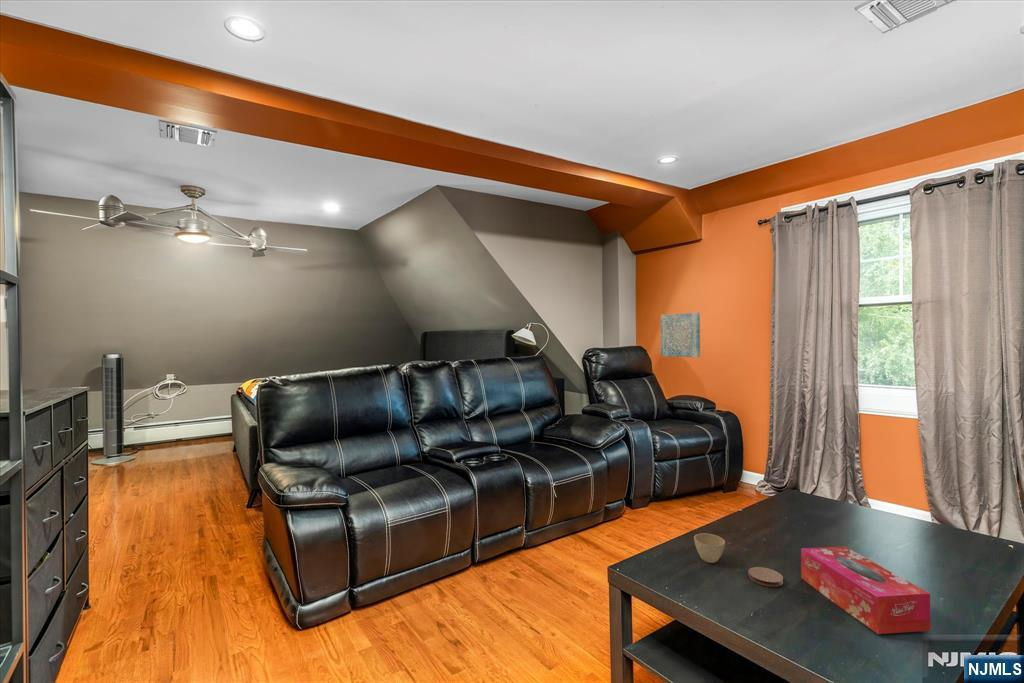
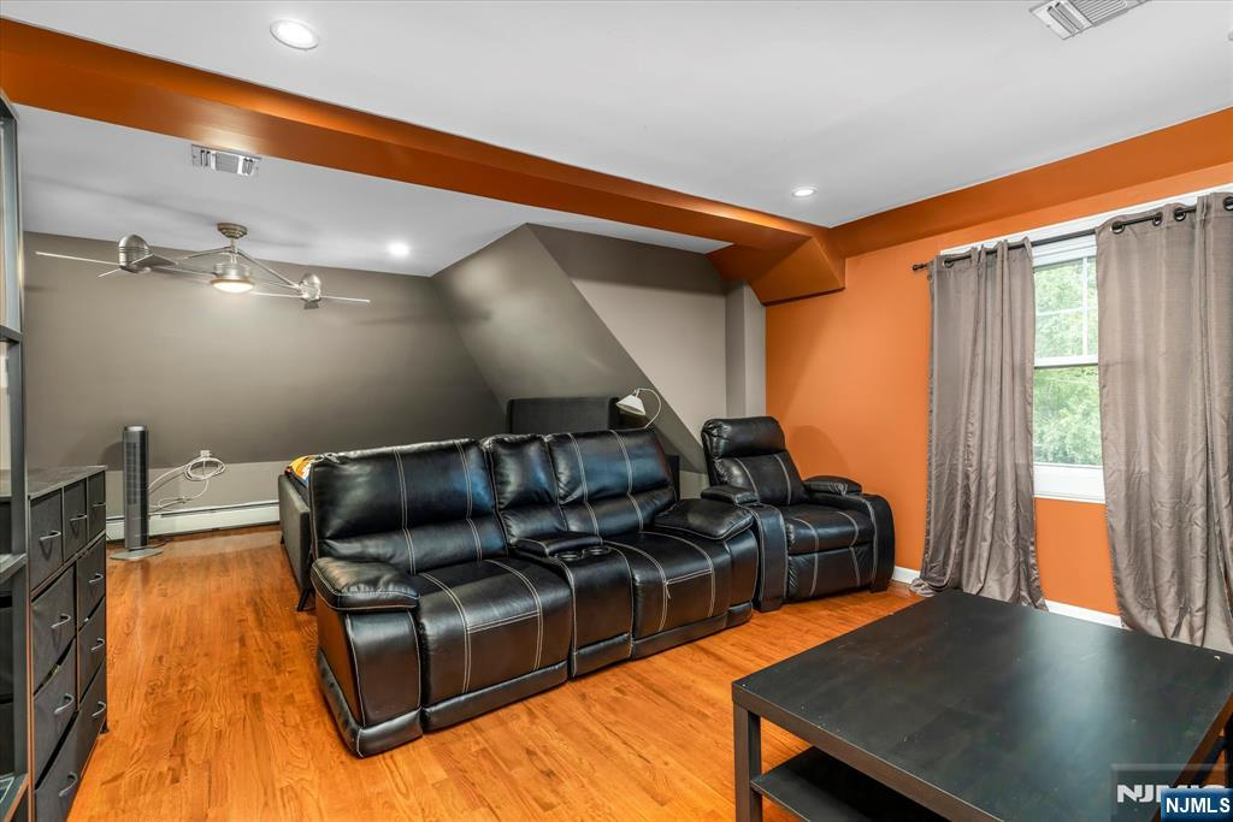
- coaster (765, 576)
- tissue box (859, 585)
- flower pot (709, 549)
- wall art (679, 335)
